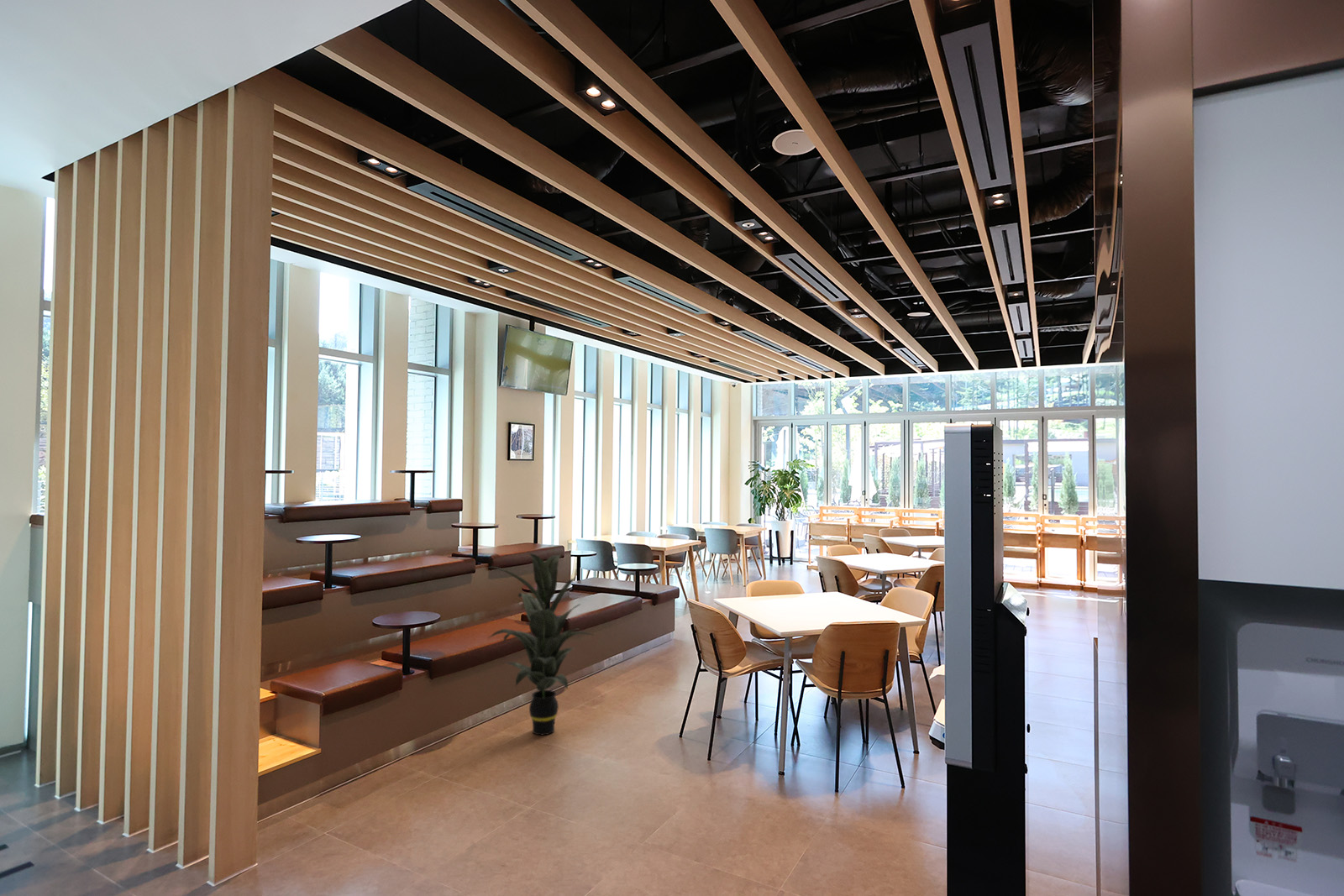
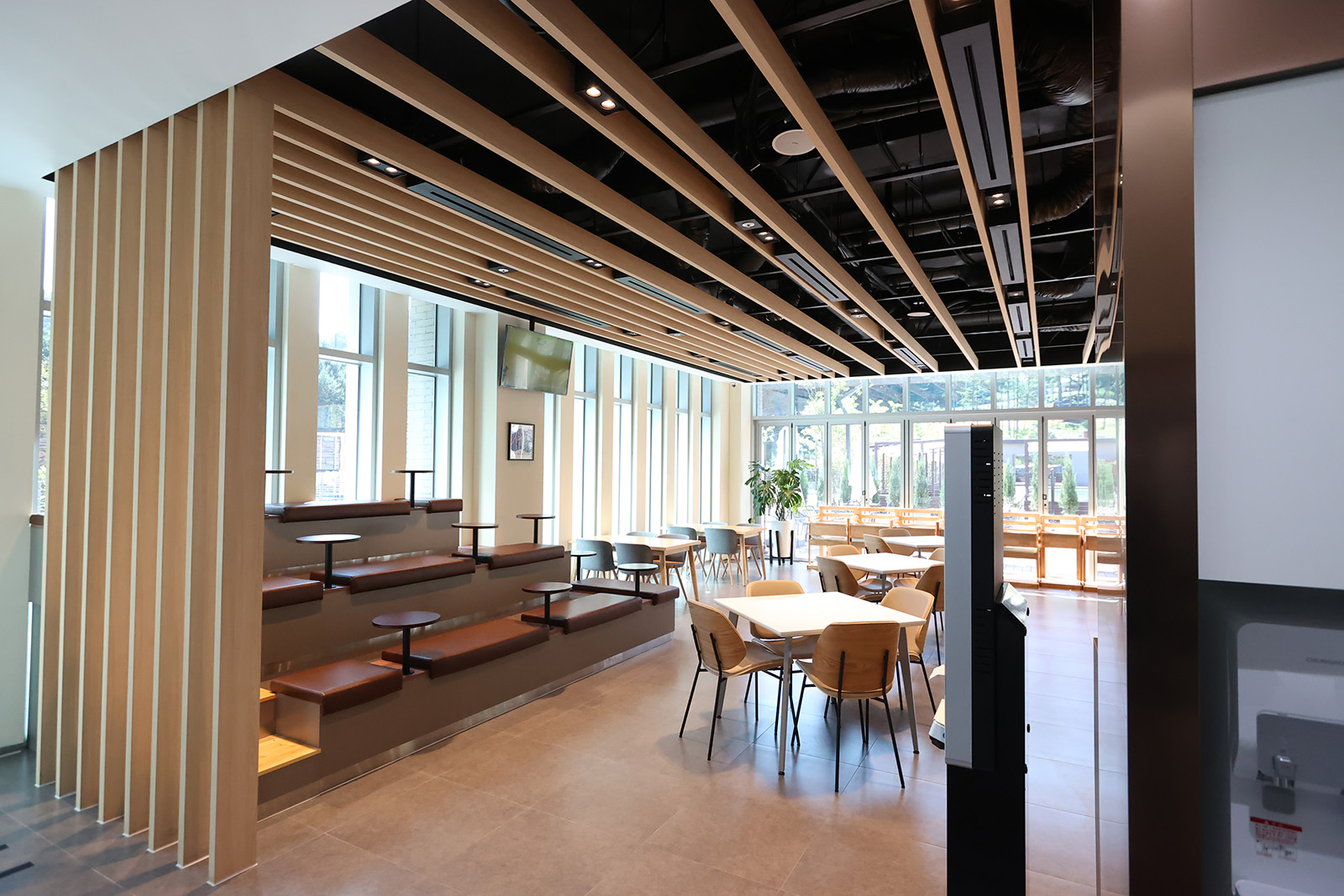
- indoor plant (537, 641)
